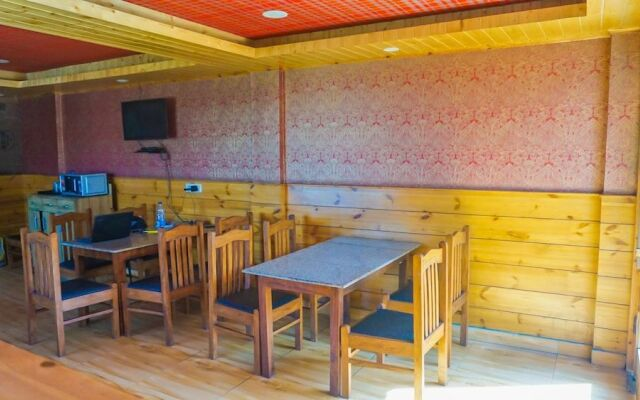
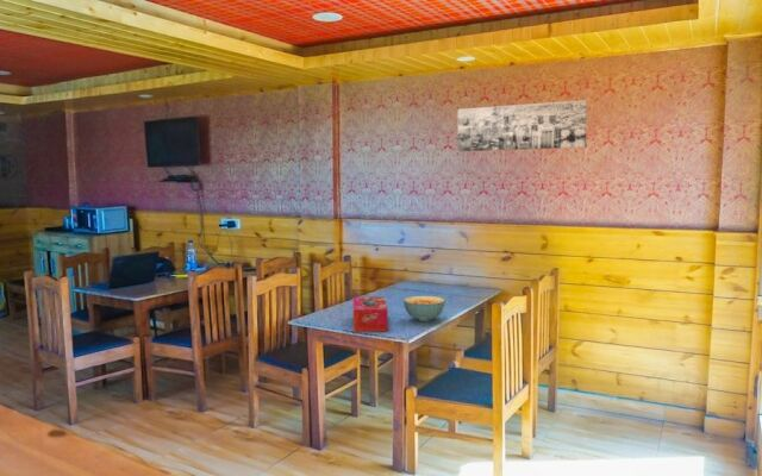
+ cereal bowl (424, 309)
+ tissue box (369, 313)
+ wall art (518, 127)
